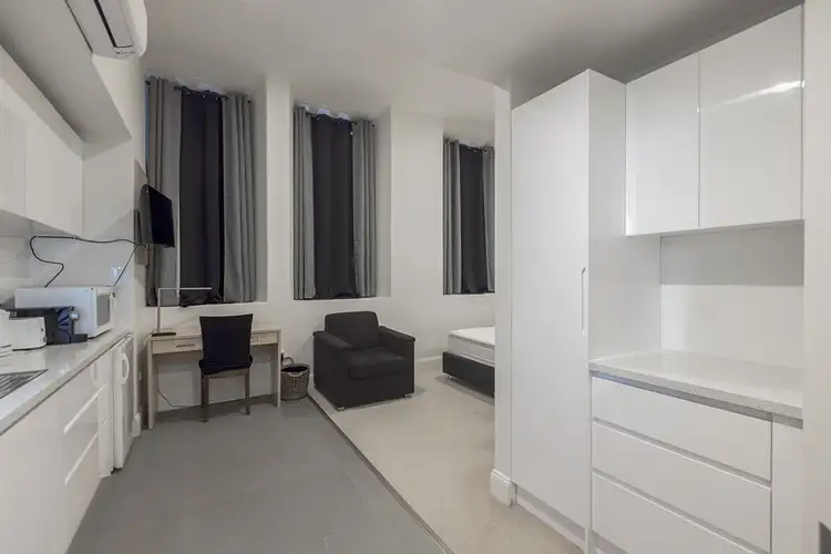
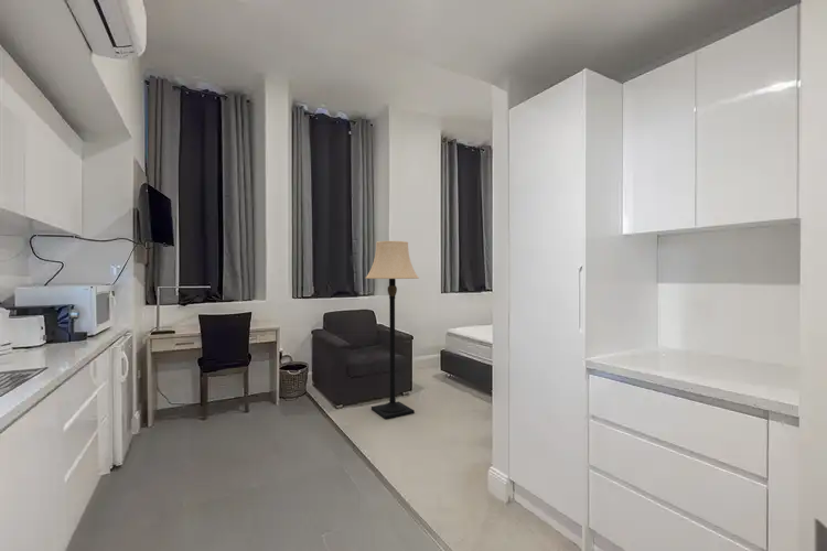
+ lamp (391, 326)
